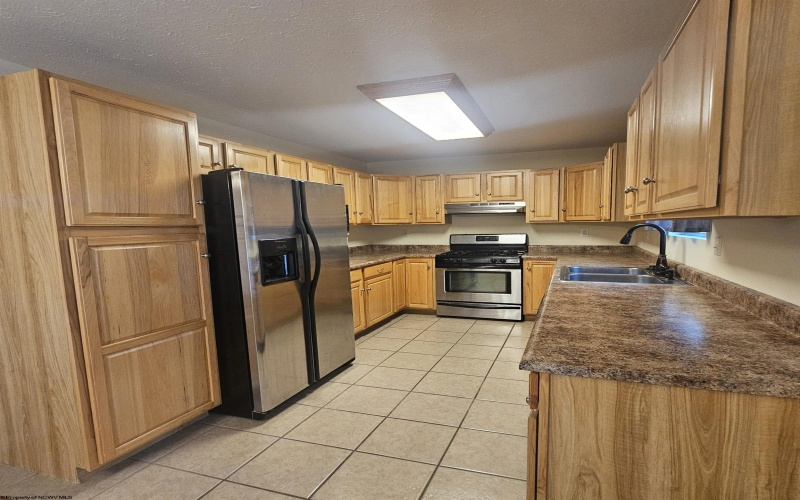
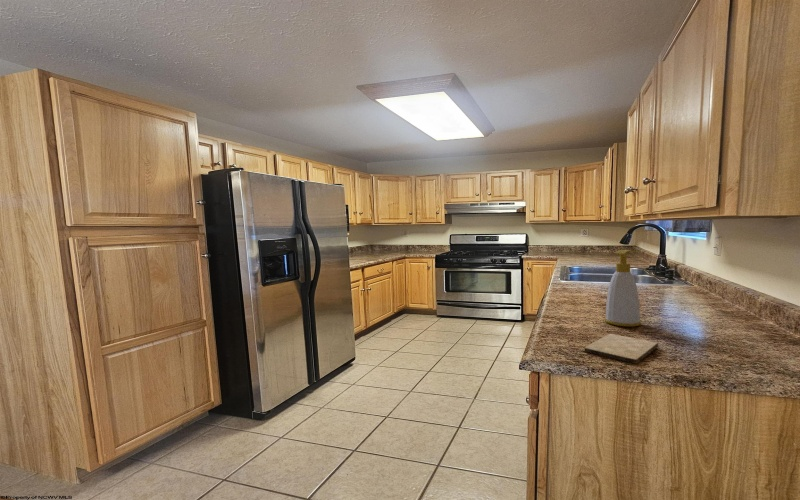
+ cutting board (621, 347)
+ soap bottle (623, 286)
